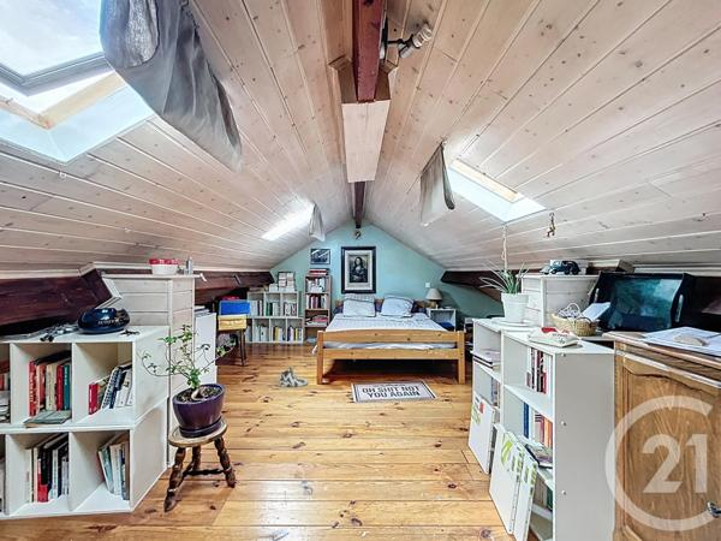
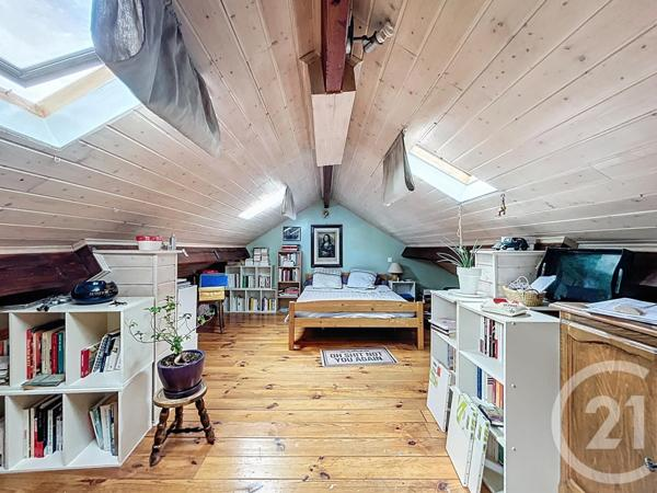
- sneaker (293, 375)
